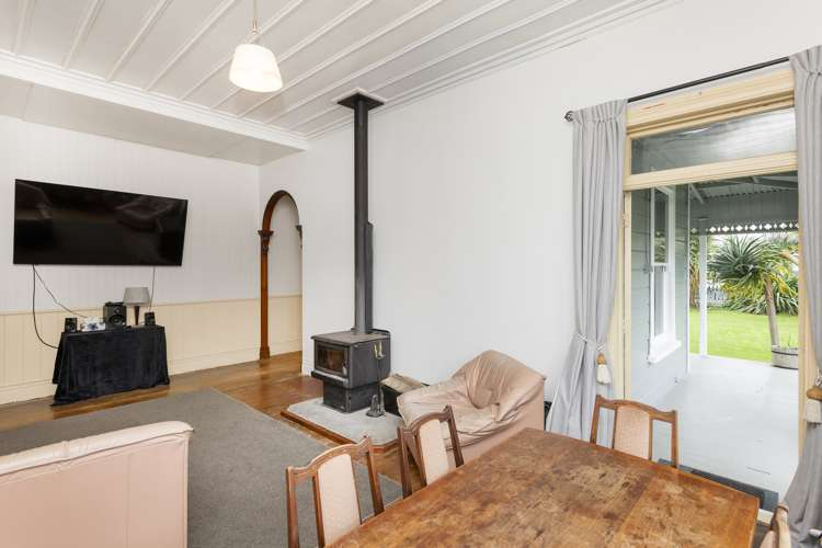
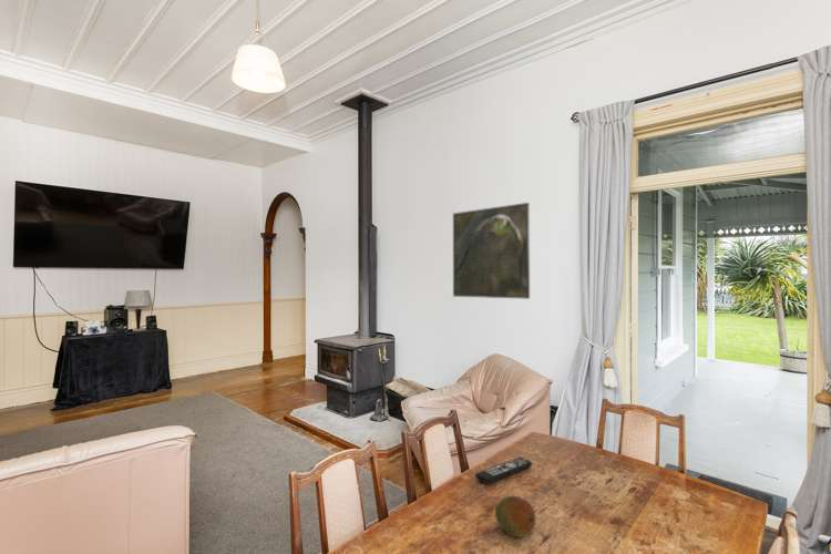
+ remote control (504, 470)
+ fruit (513, 514)
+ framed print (488, 253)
